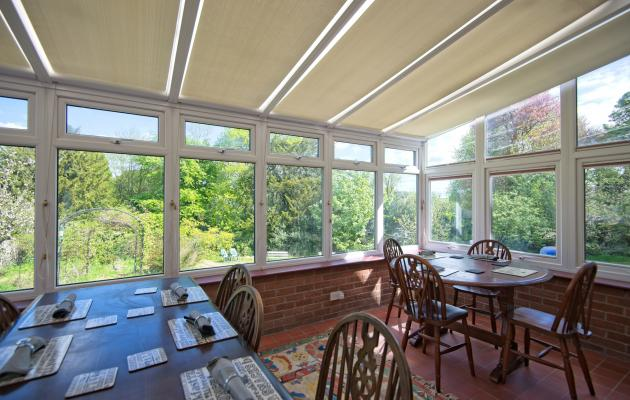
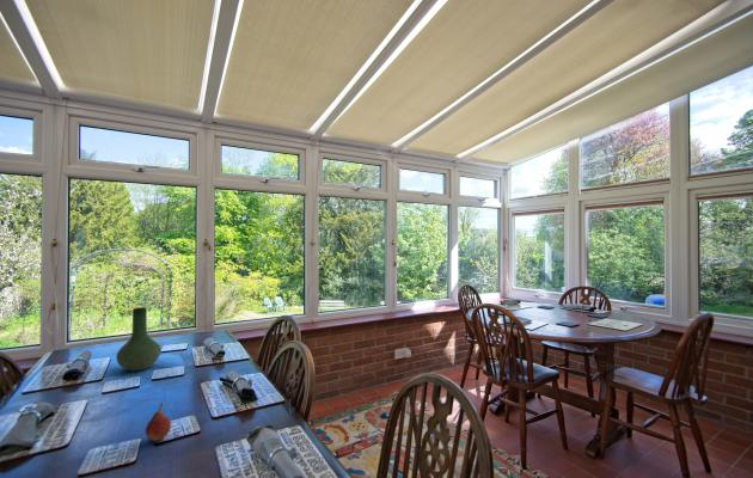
+ vase (139, 337)
+ fruit (158, 419)
